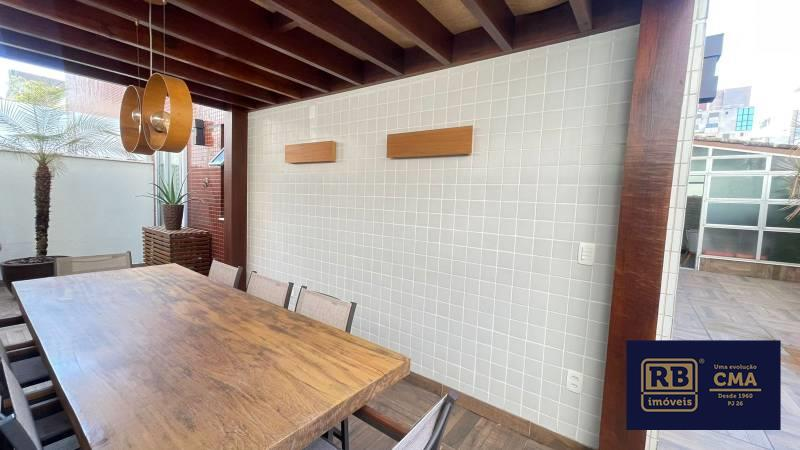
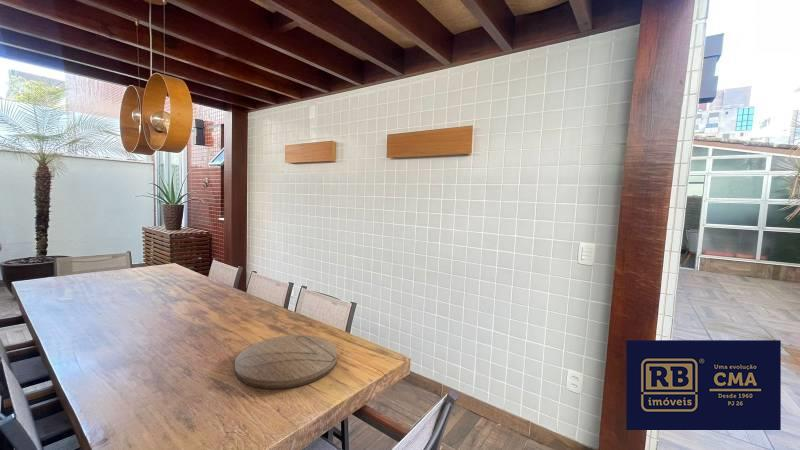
+ cutting board (288, 358)
